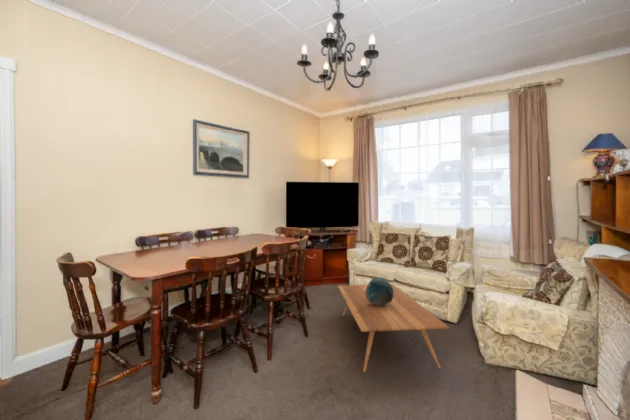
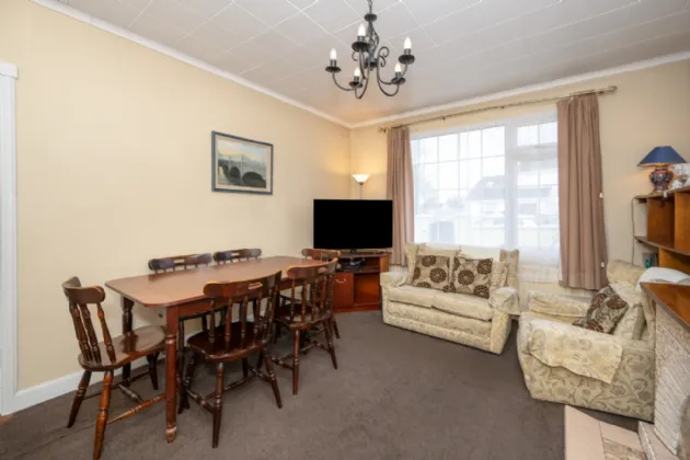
- decorative bowl (378, 291)
- coffee table (381, 319)
